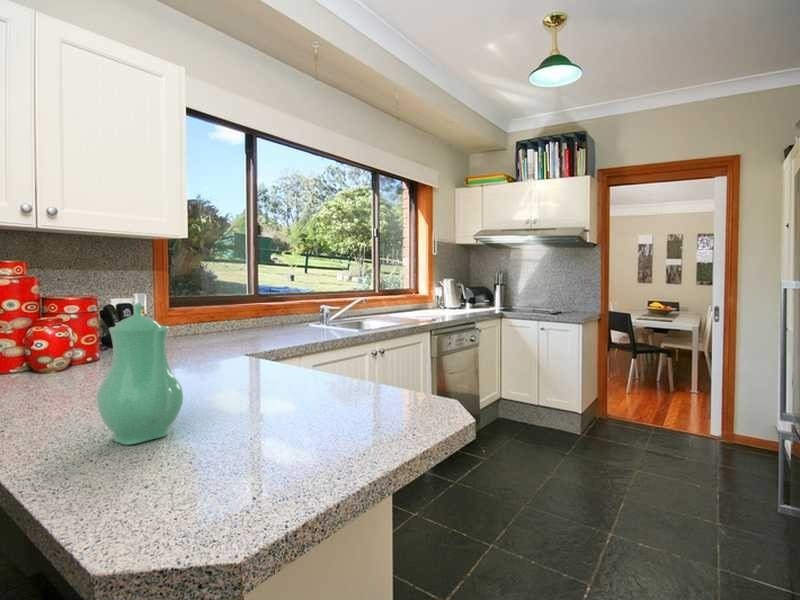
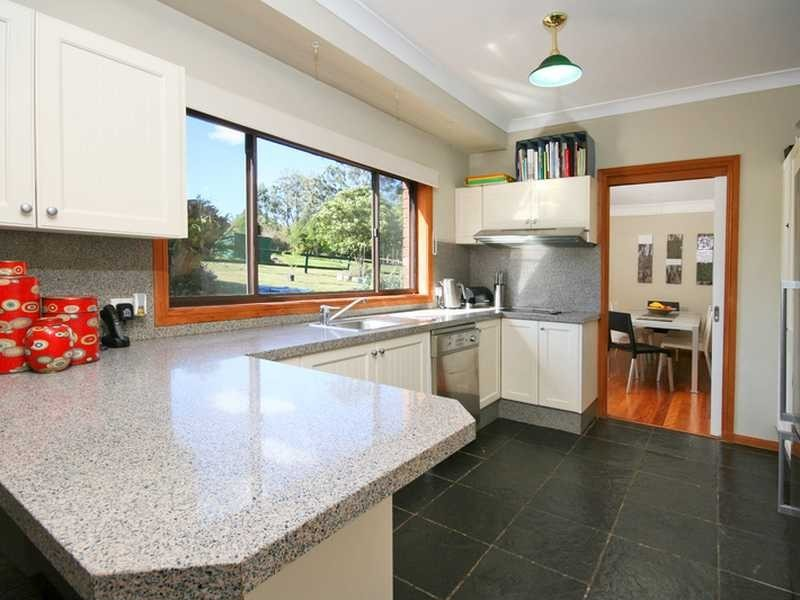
- teapot (139, 369)
